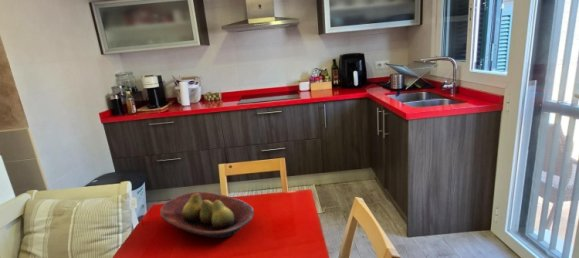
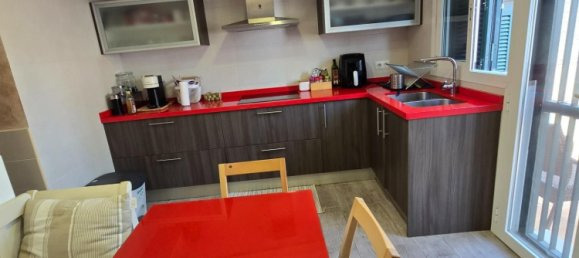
- fruit bowl (206, 211)
